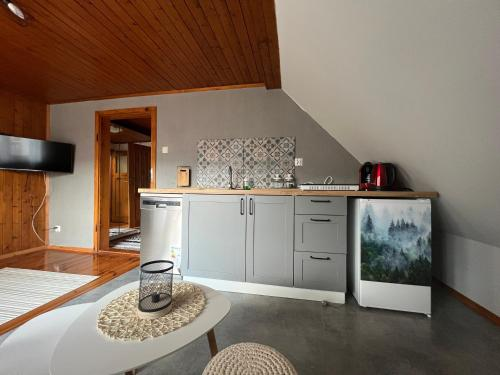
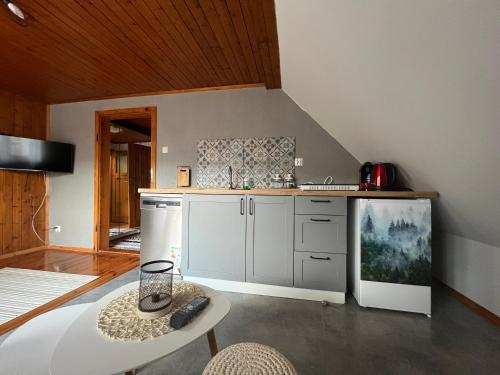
+ remote control (191, 309)
